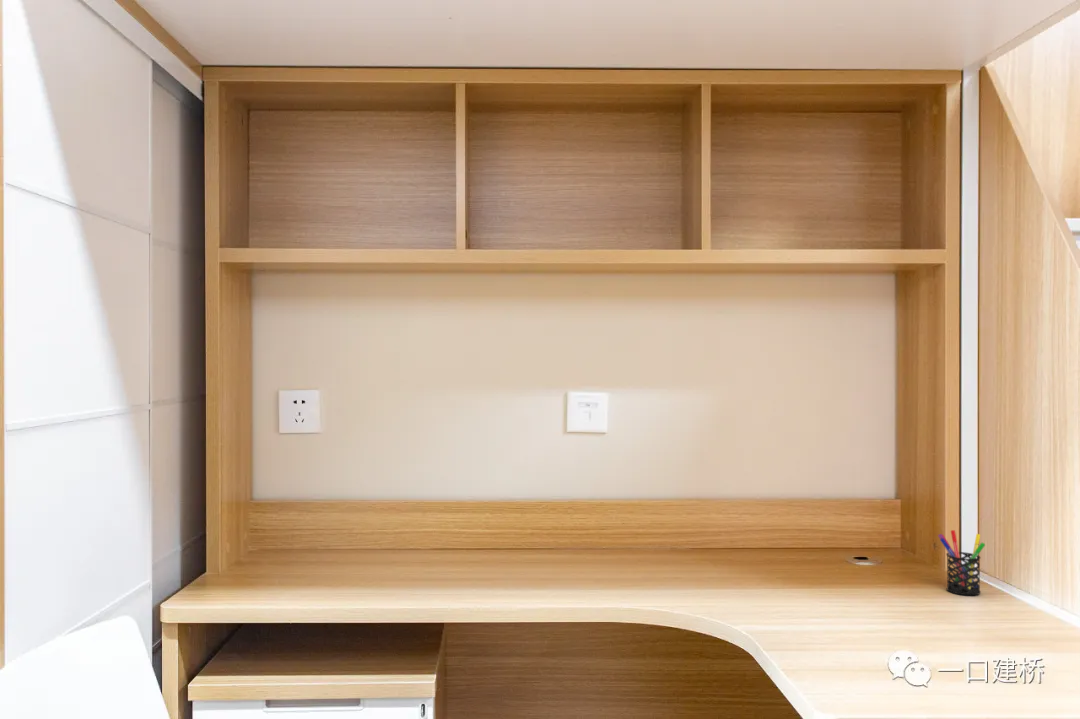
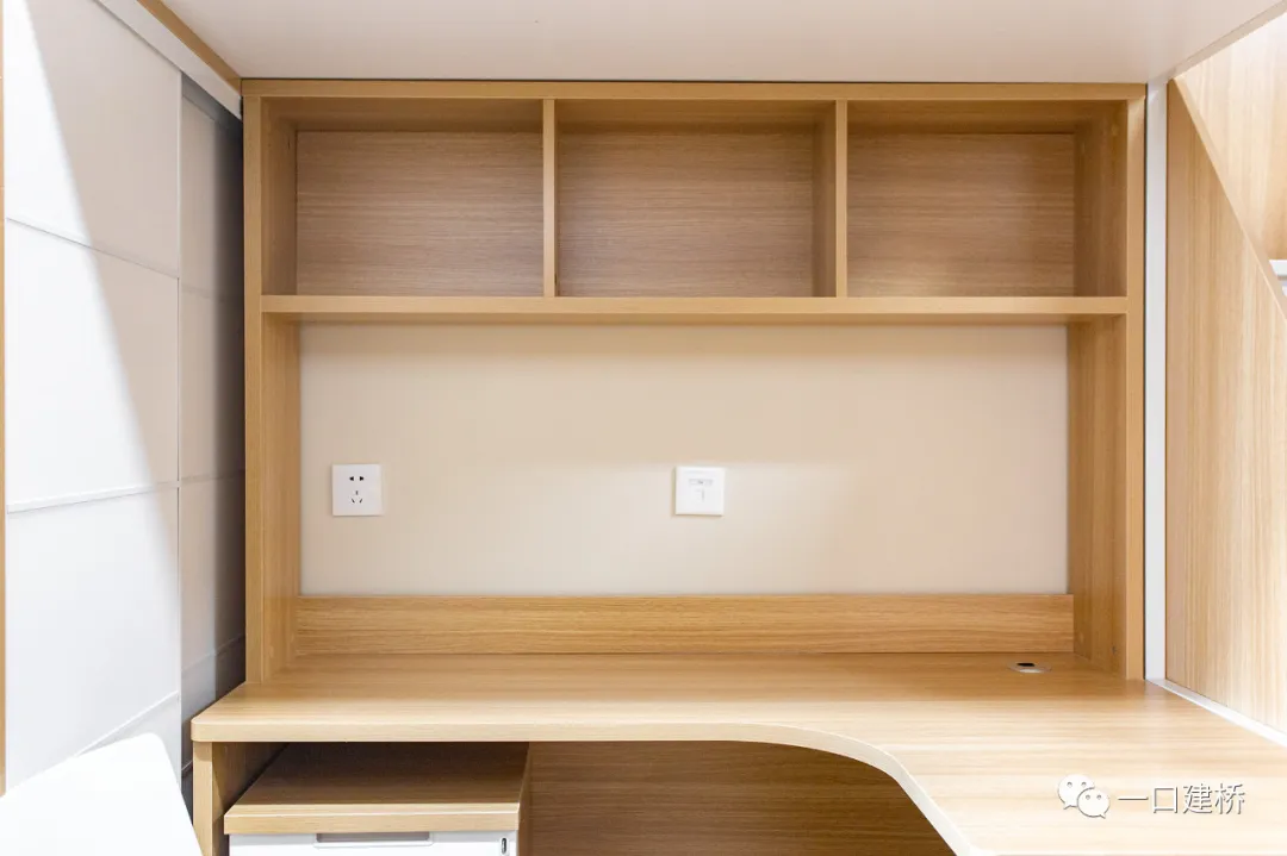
- pen holder (965, 561)
